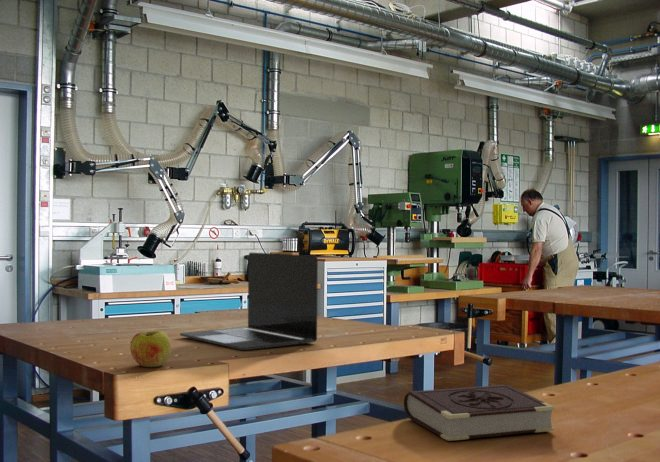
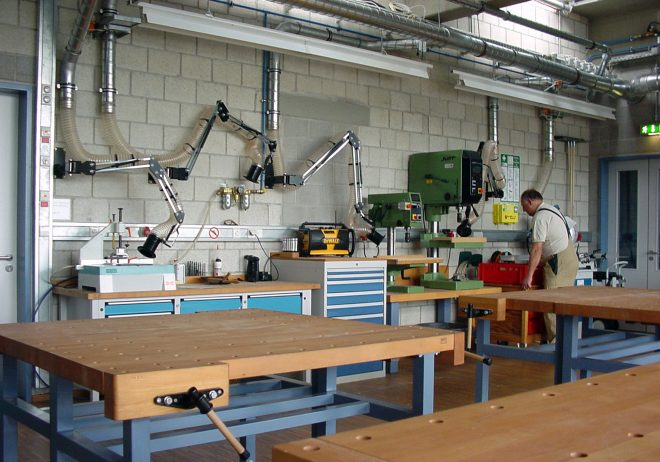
- book (476, 408)
- apple (151, 348)
- laptop (248, 297)
